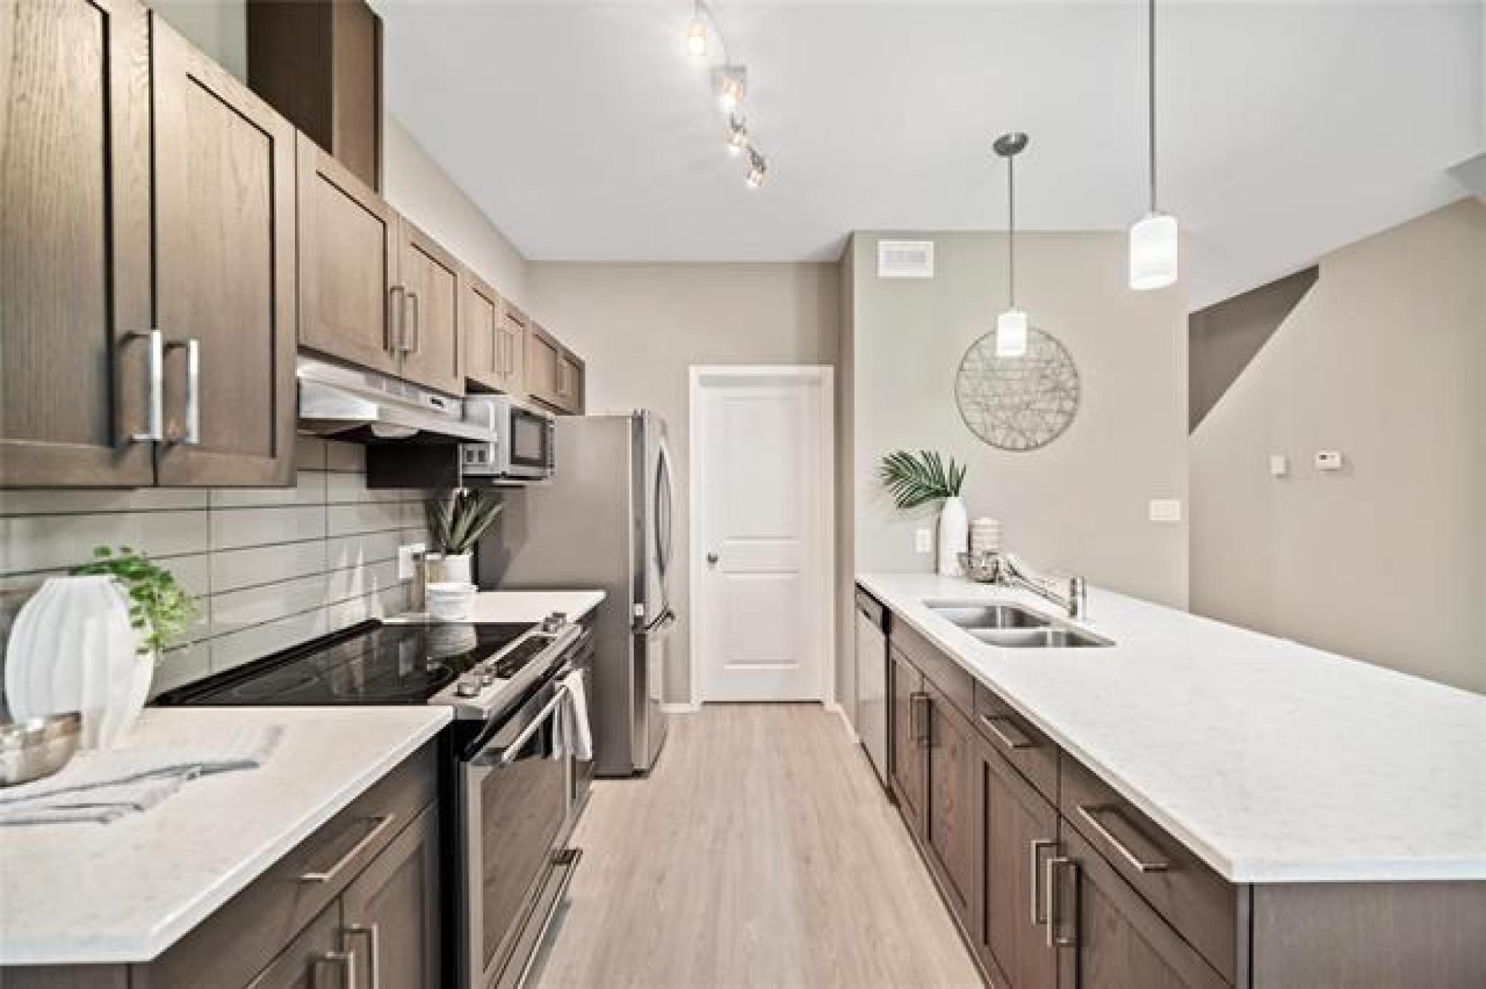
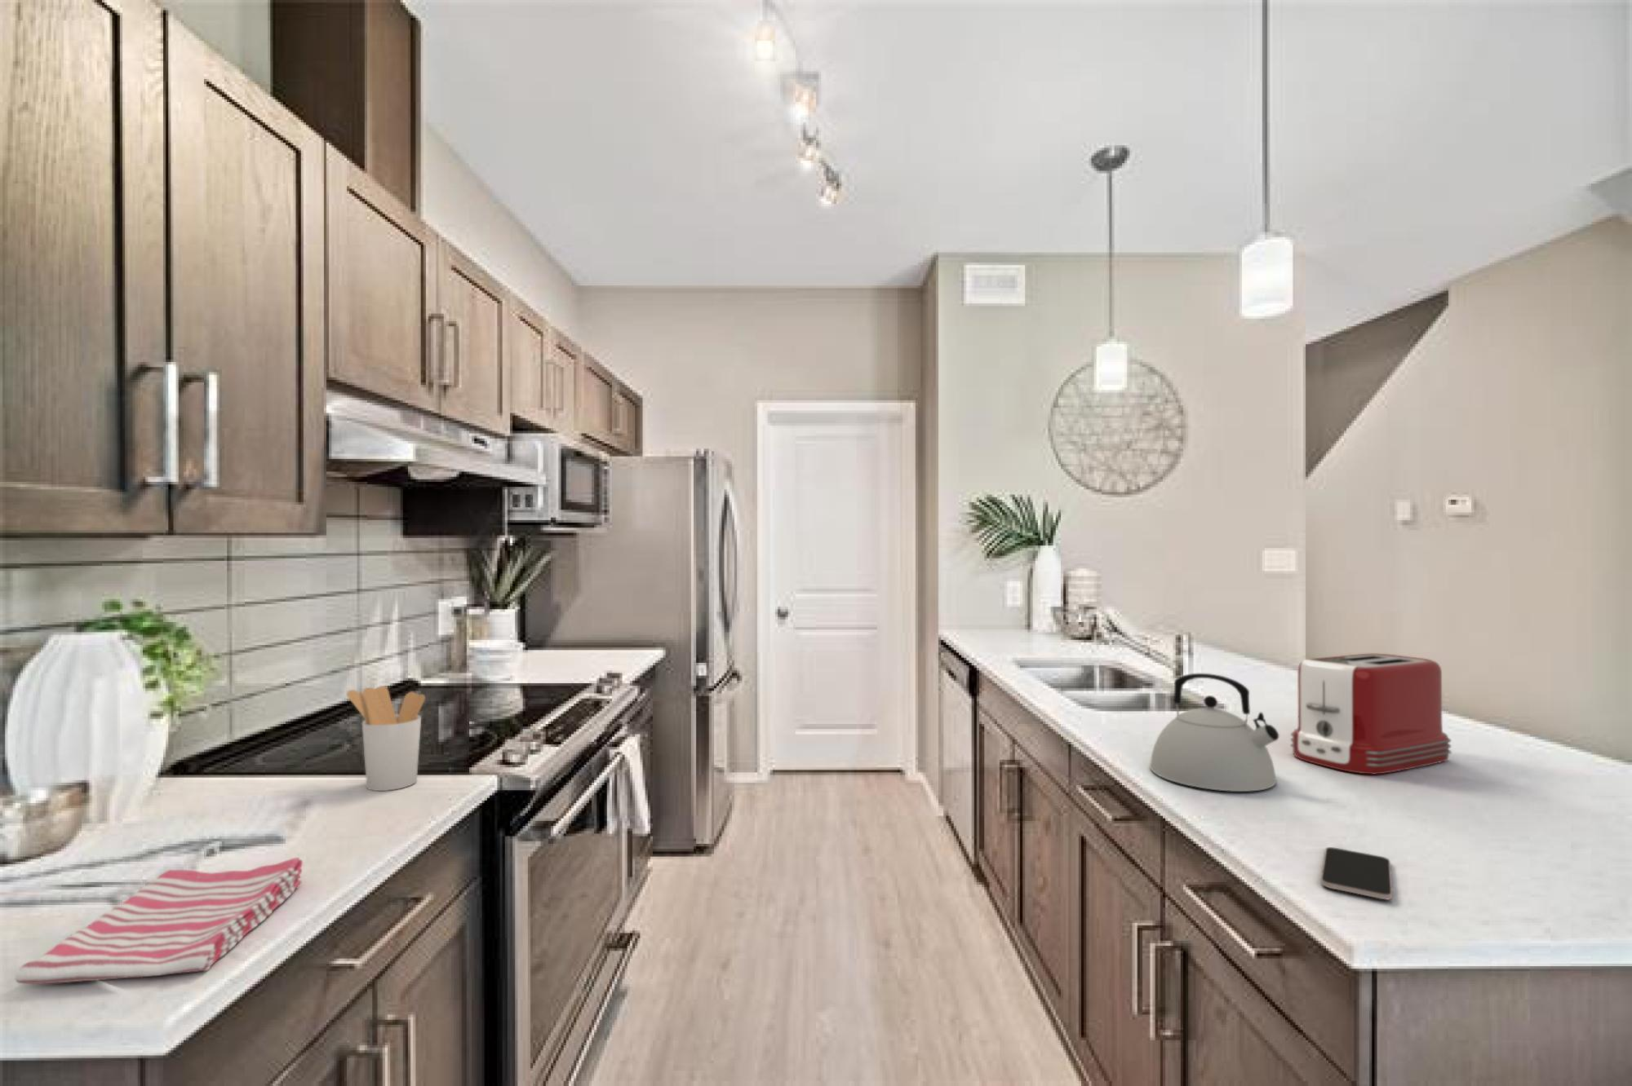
+ smartphone (1357, 870)
+ dish towel (179, 914)
+ toaster (1369, 708)
+ kettle (1214, 724)
+ utensil holder (383, 733)
